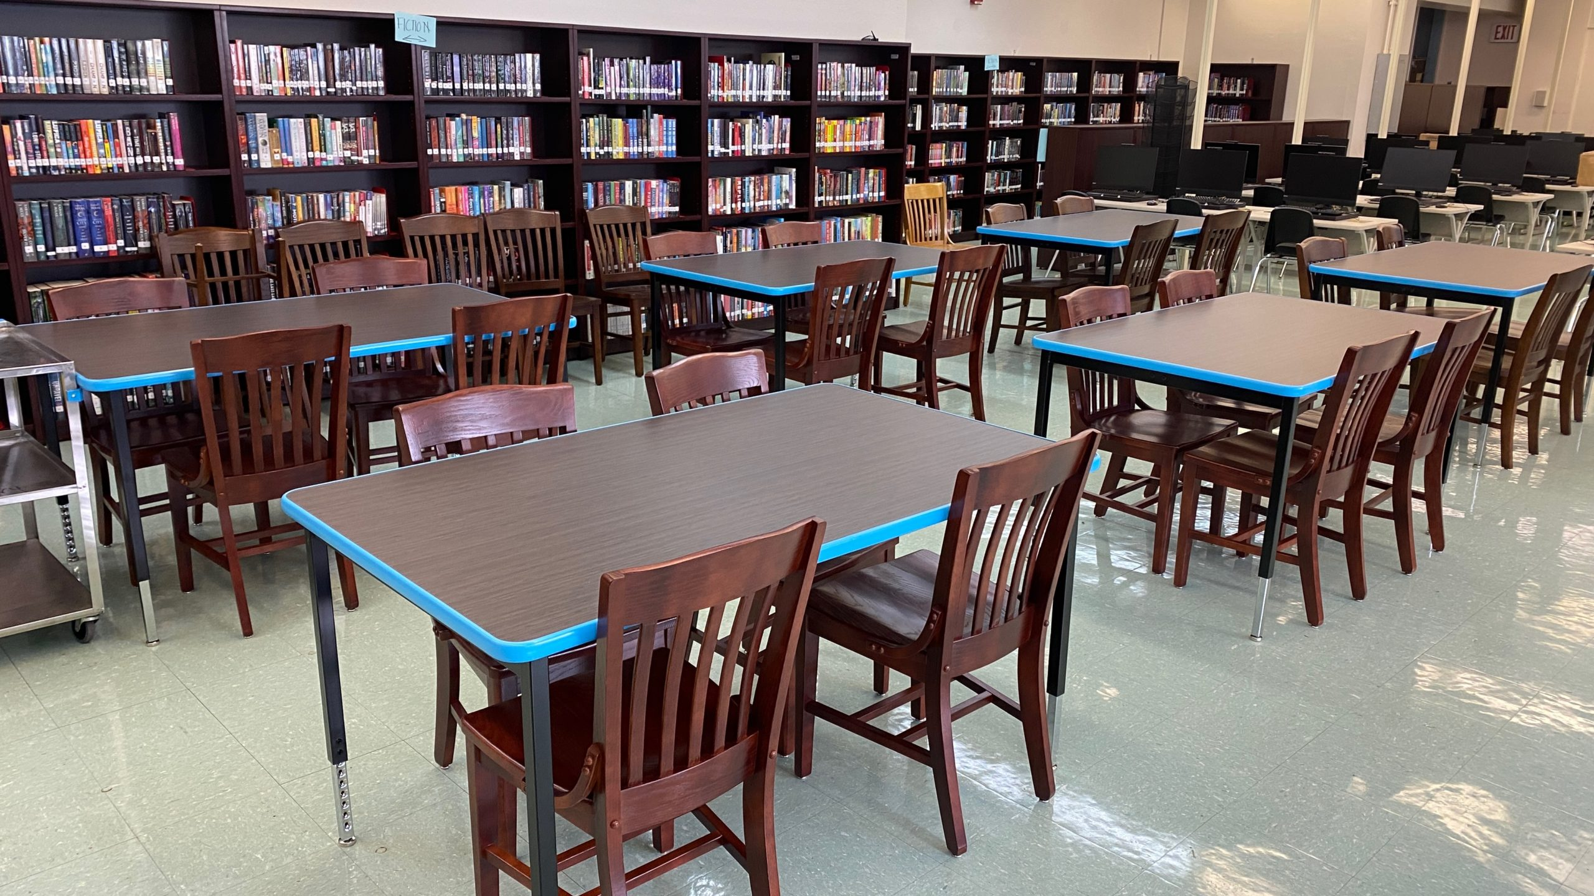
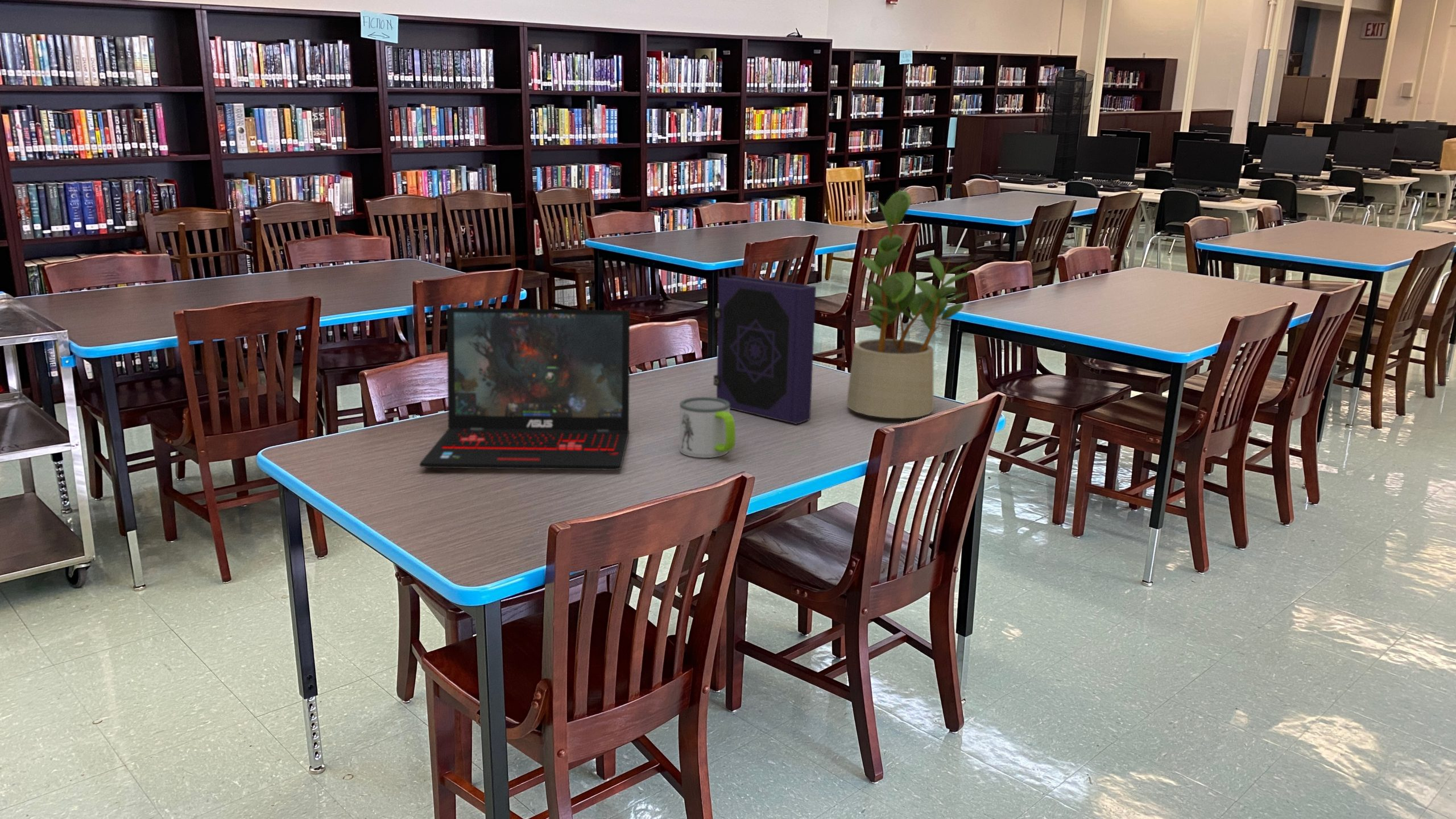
+ book (763, 348)
+ potted plant (910, 304)
+ mug (710, 429)
+ laptop (530, 386)
